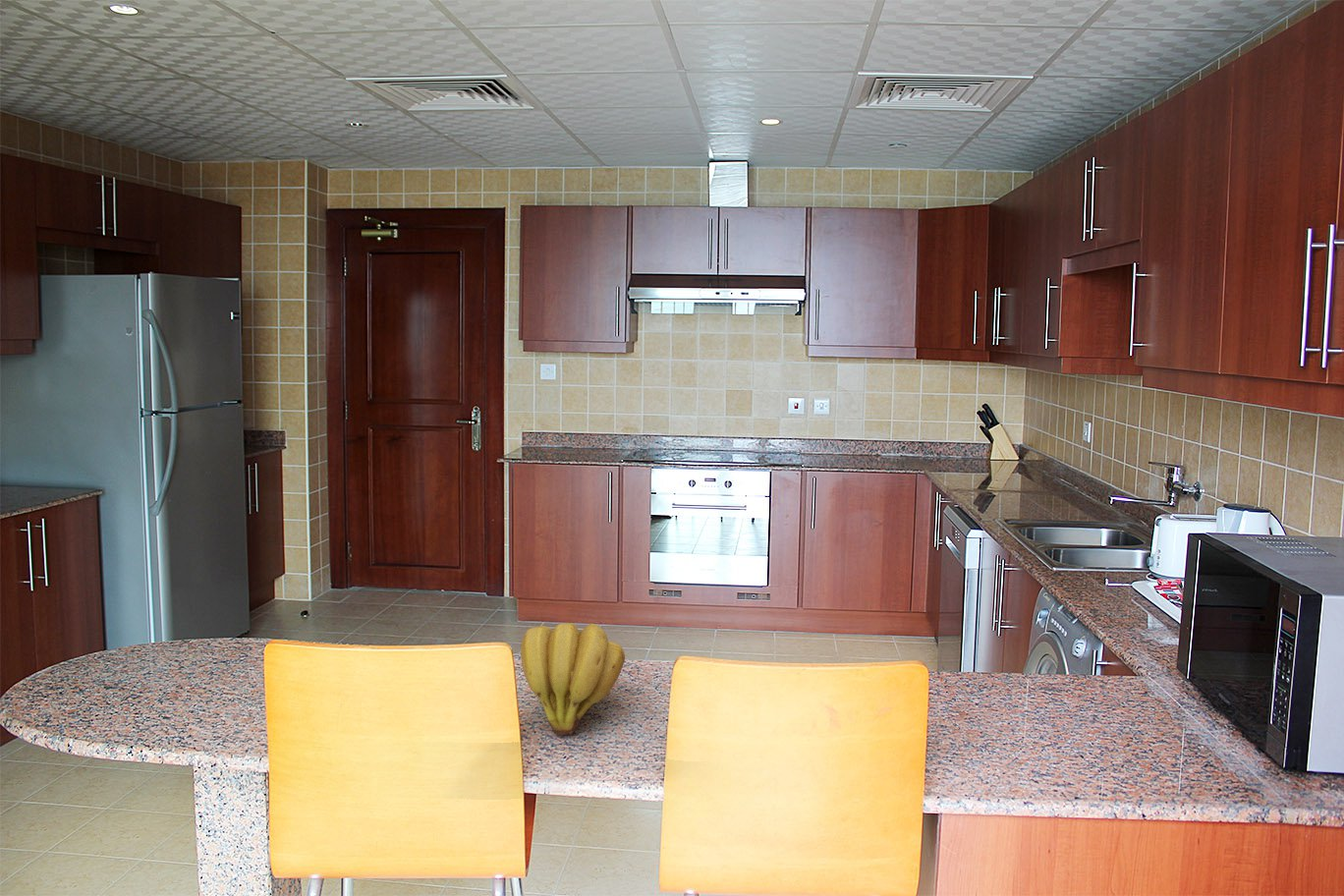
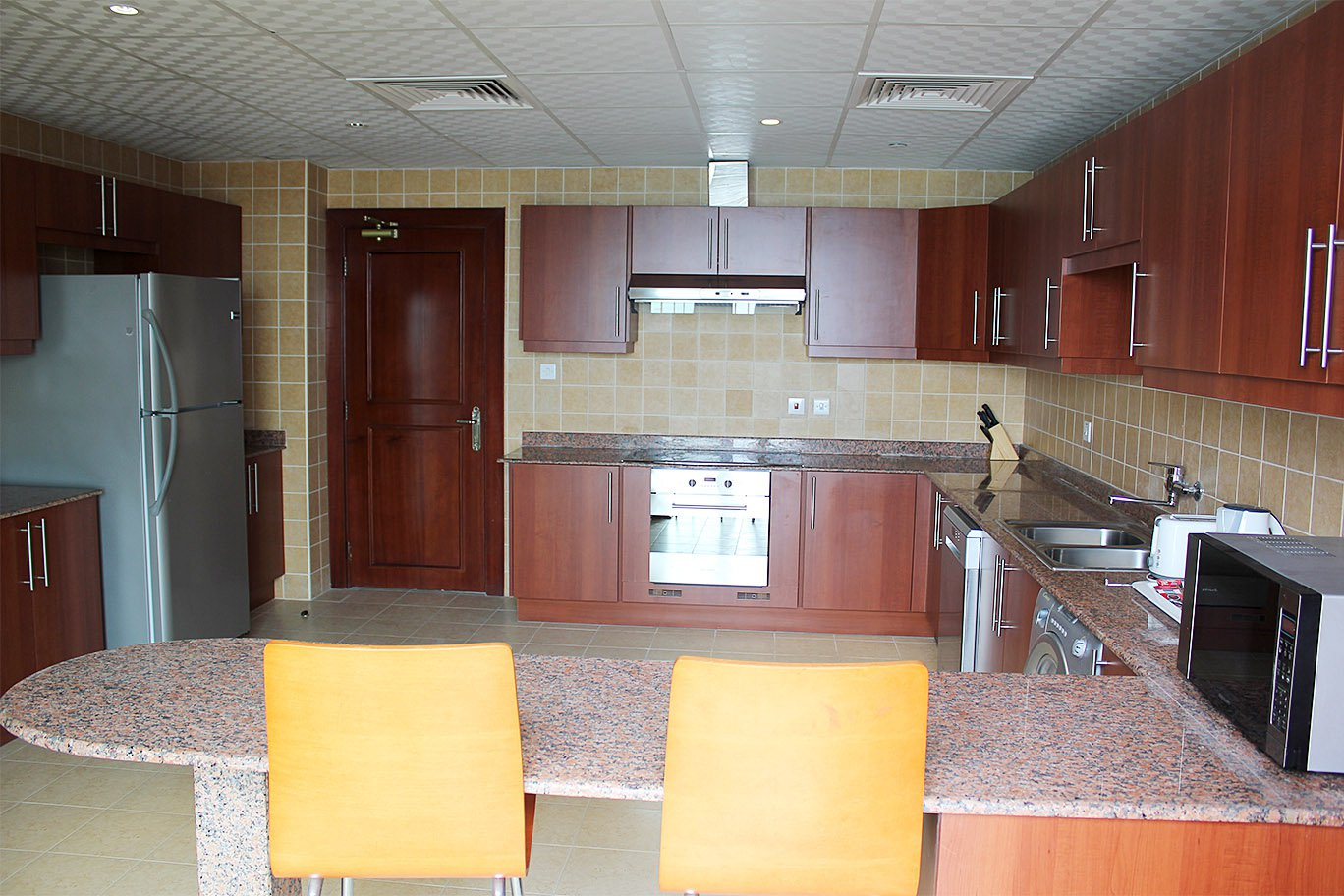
- banana bunch (574, 666)
